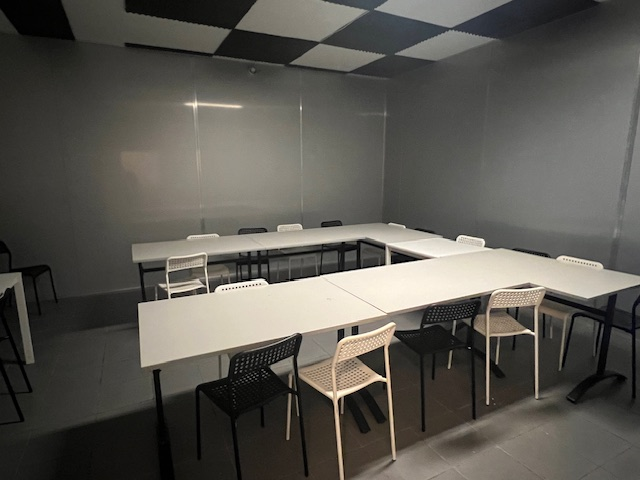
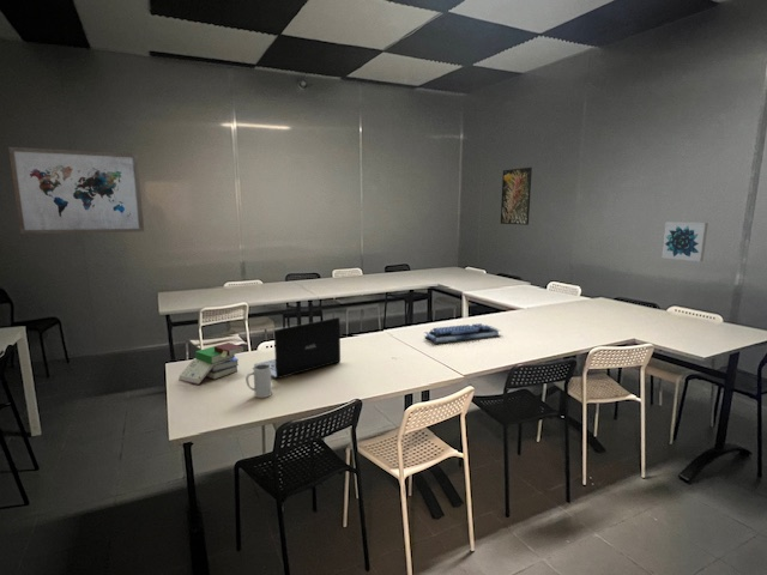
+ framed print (515, 196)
+ laptop (296, 341)
+ mug (258, 381)
+ book (212, 362)
+ wall art (80, 192)
+ computer keyboard (461, 332)
+ wall art (683, 241)
